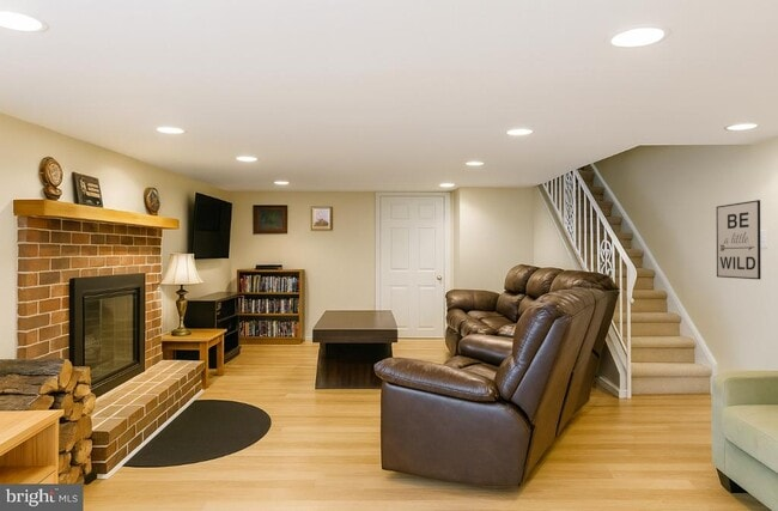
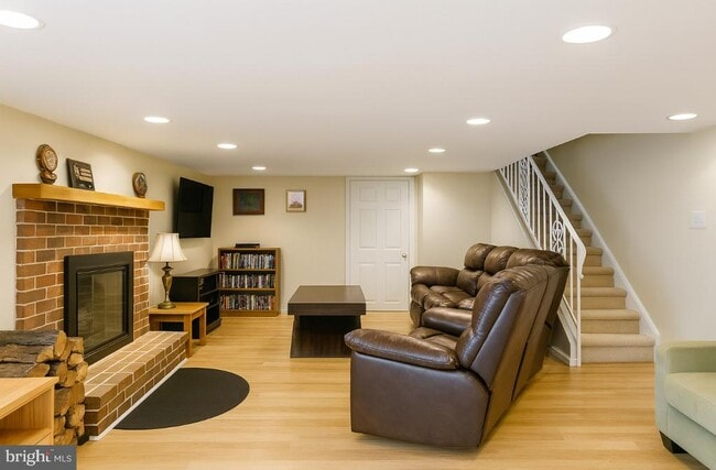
- wall art (736, 241)
